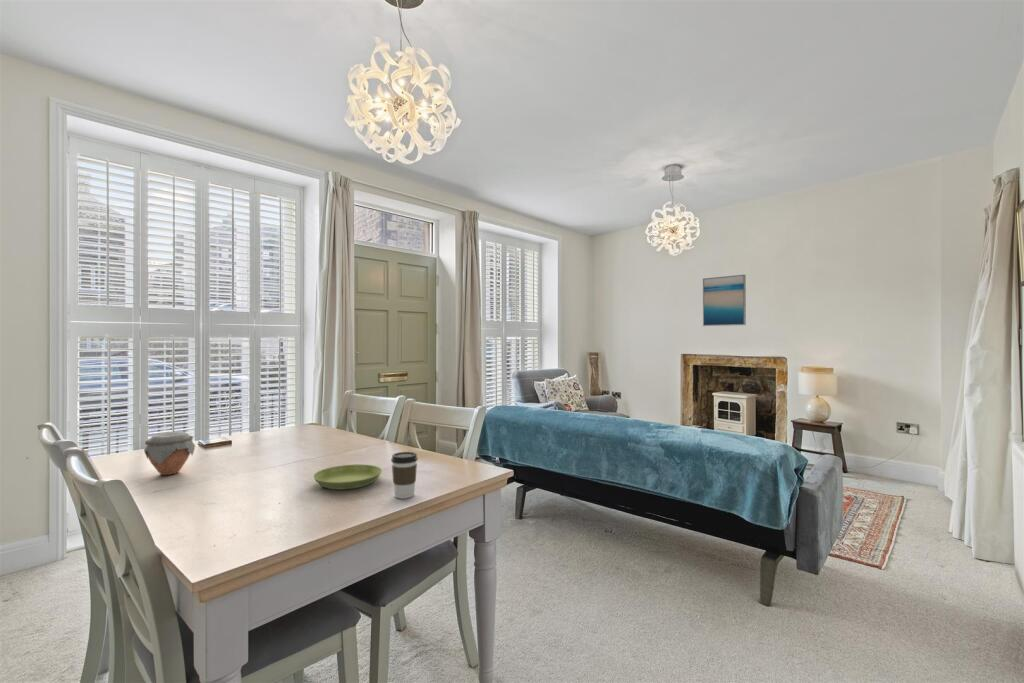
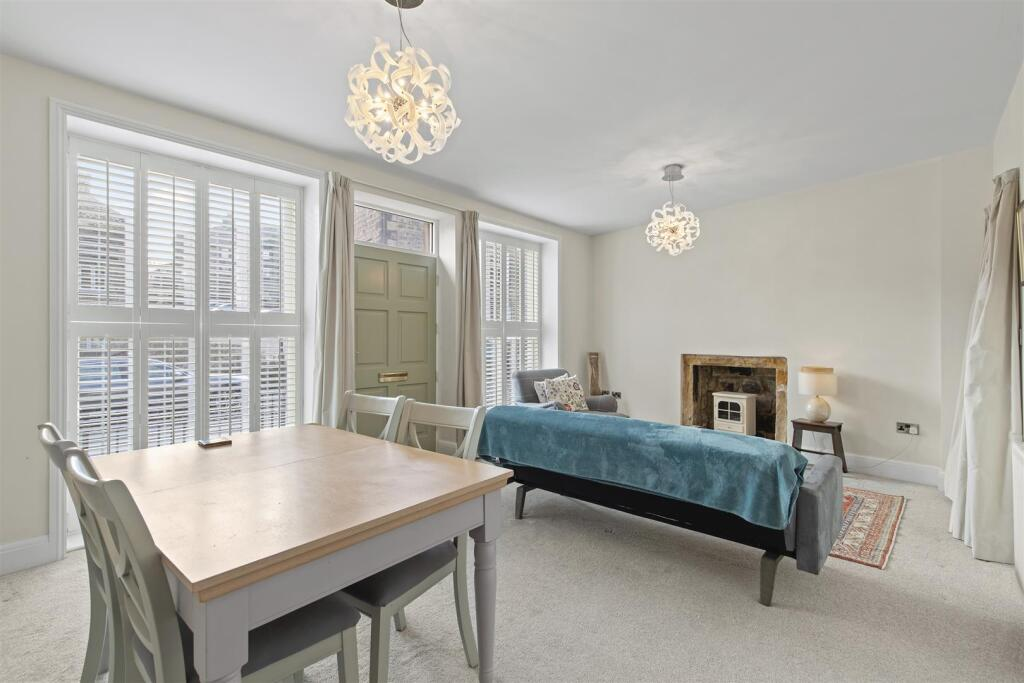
- wall art (723, 301)
- jar (169, 453)
- coffee cup (404, 474)
- saucer (348, 477)
